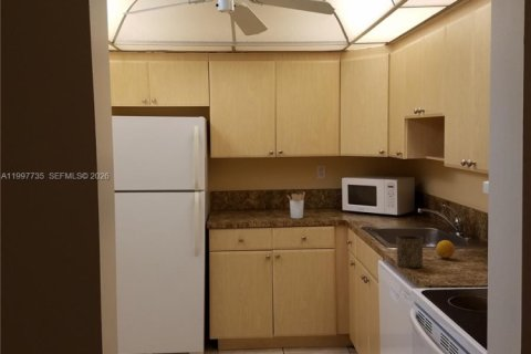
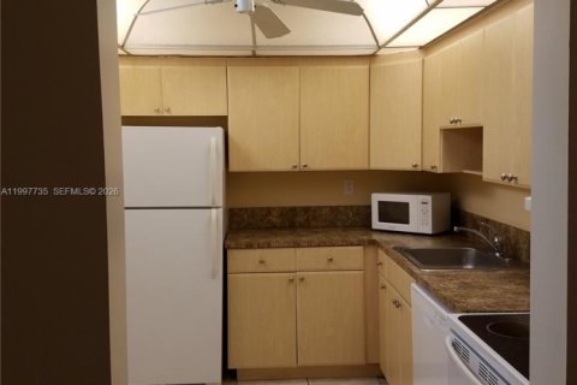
- utensil holder (296, 205)
- cup (409, 251)
- fruit (445, 249)
